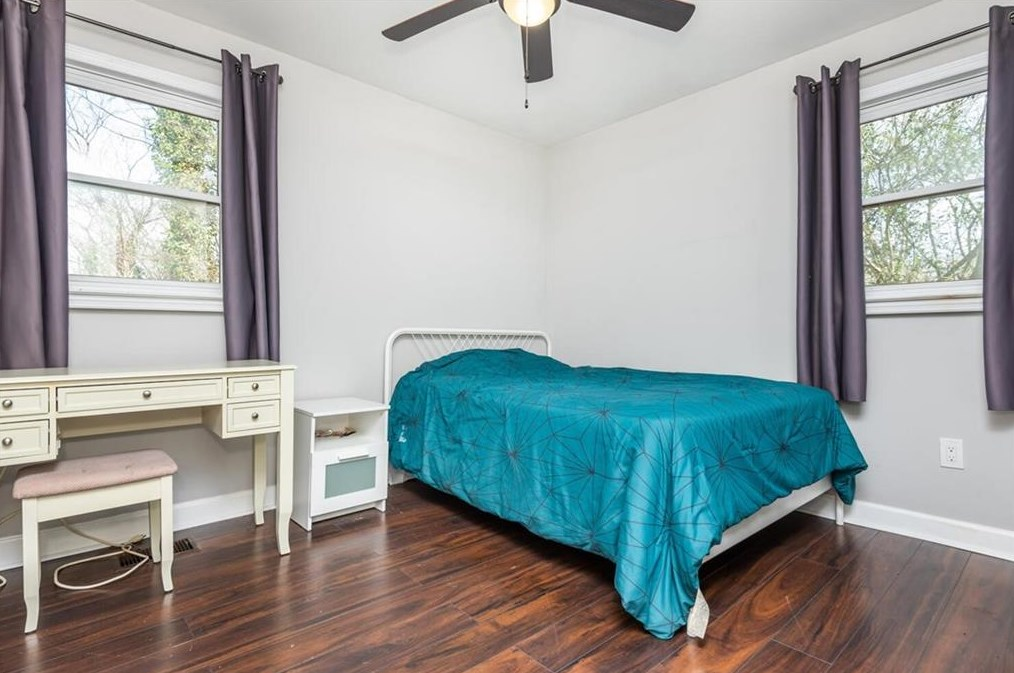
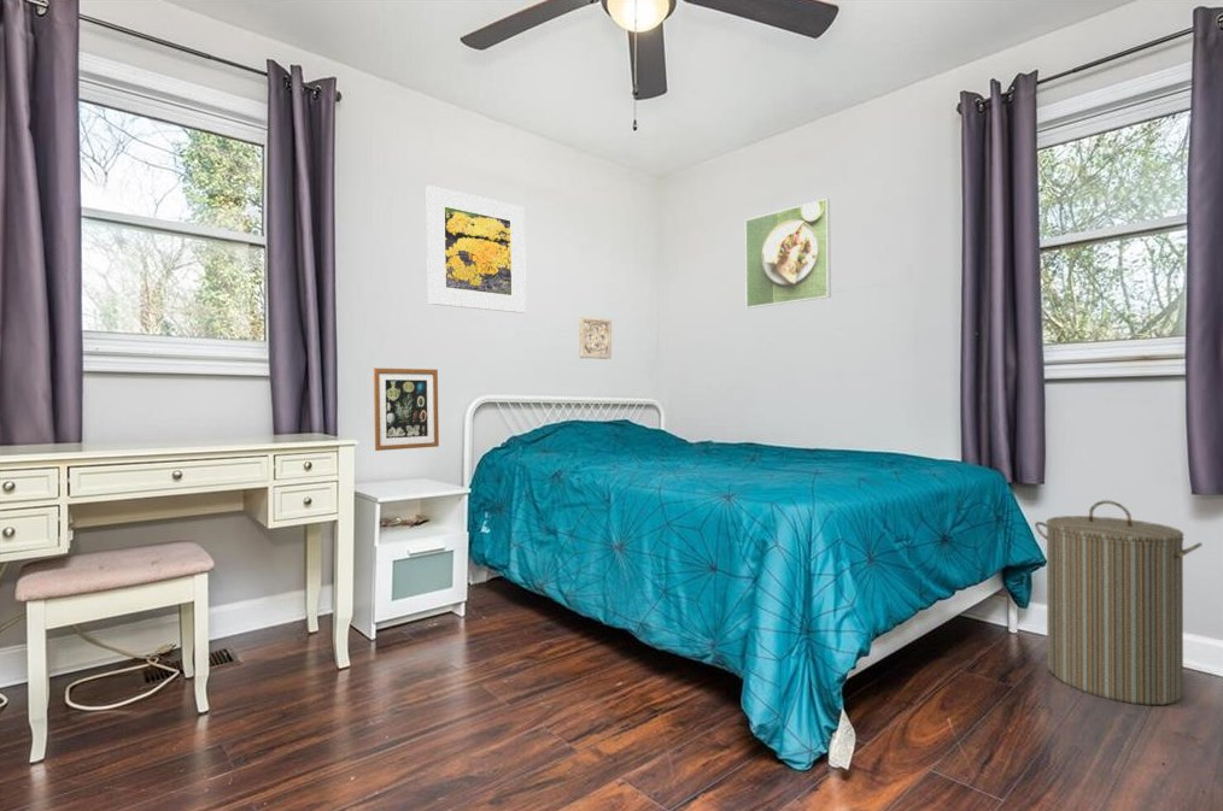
+ laundry hamper (1111, 590)
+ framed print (785, 255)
+ wall ornament (595, 337)
+ wall art (406, 409)
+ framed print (479, 252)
